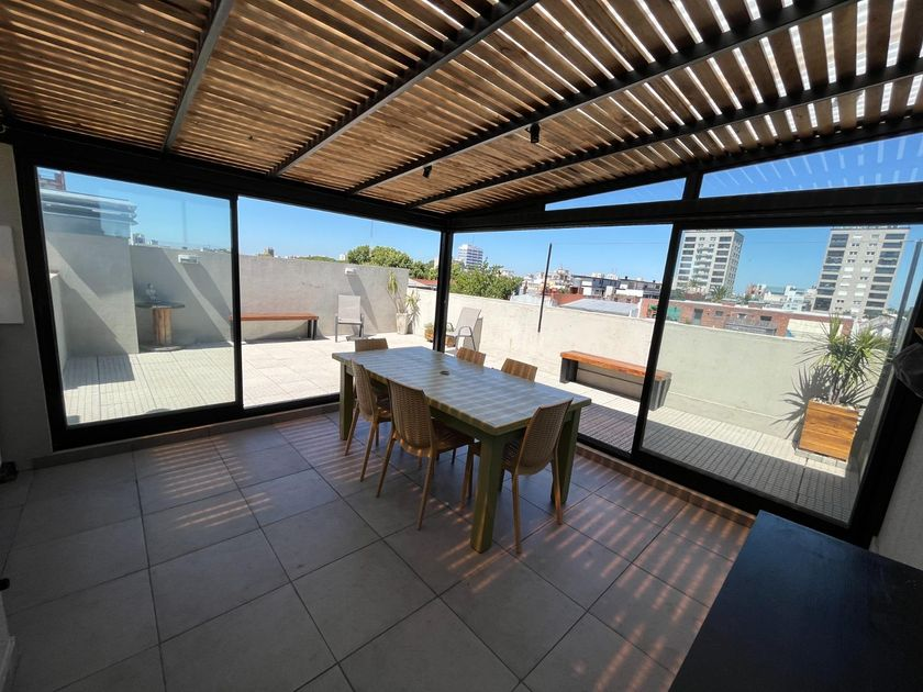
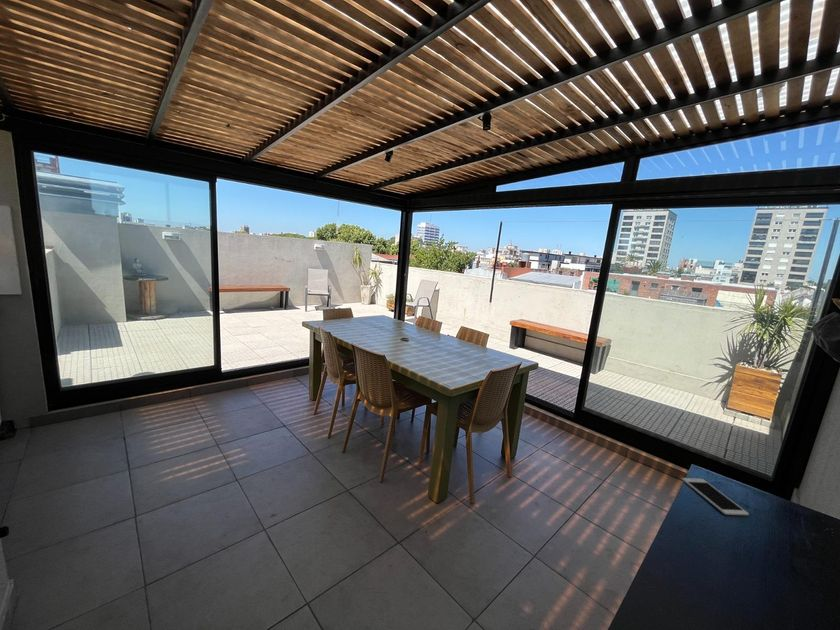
+ cell phone (713, 495)
